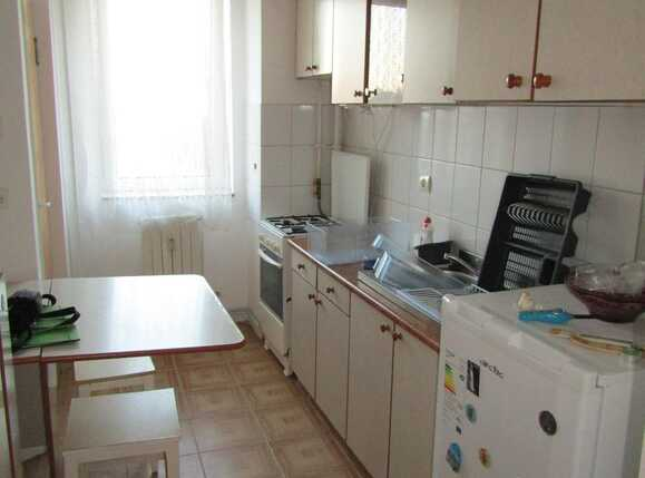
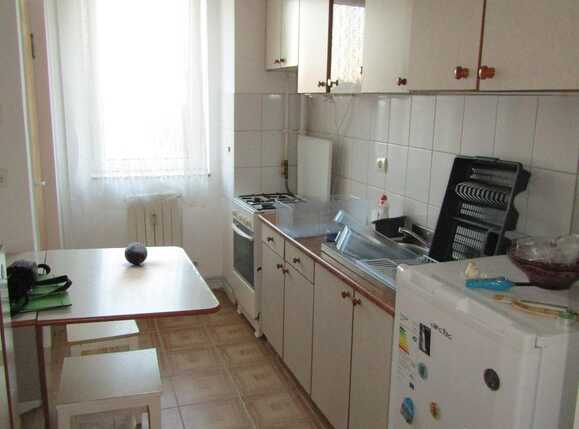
+ decorative orb (136, 253)
